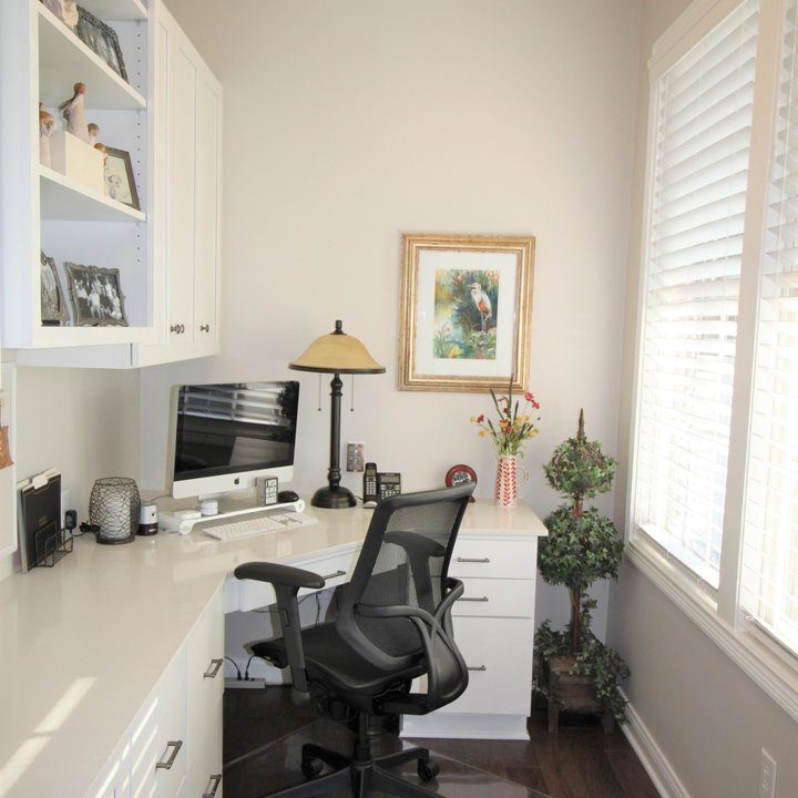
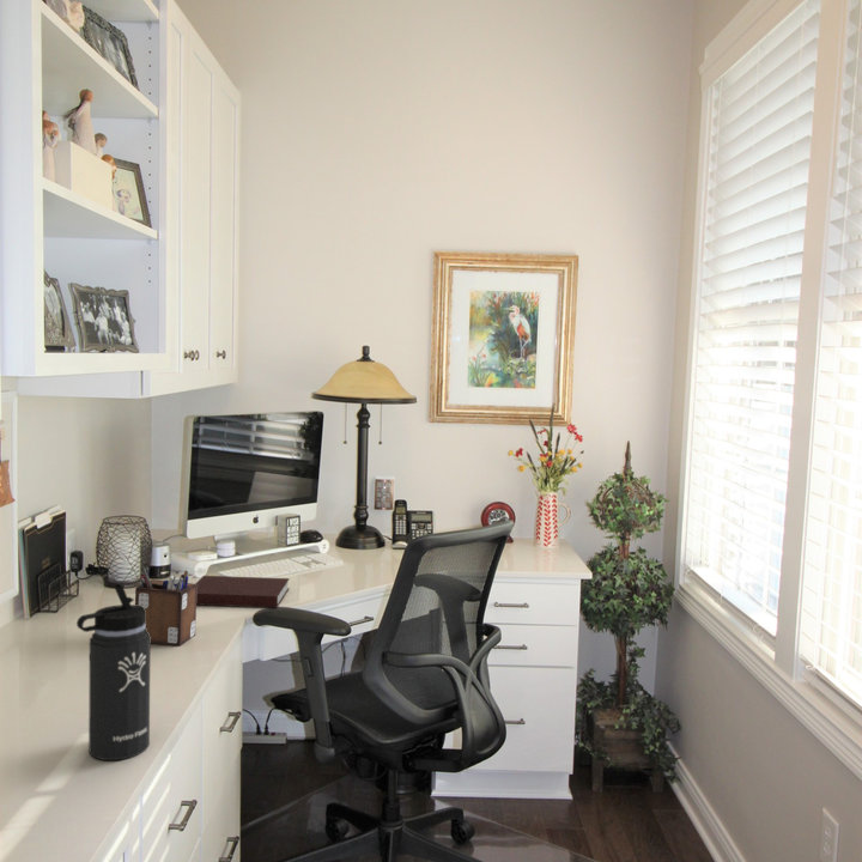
+ desk organizer (165, 602)
+ notebook (238, 590)
+ thermos bottle (113, 667)
